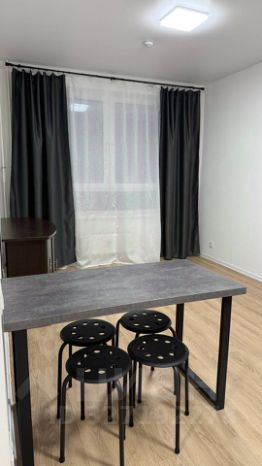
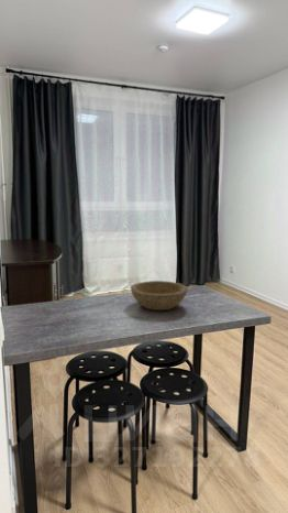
+ bowl (158, 296)
